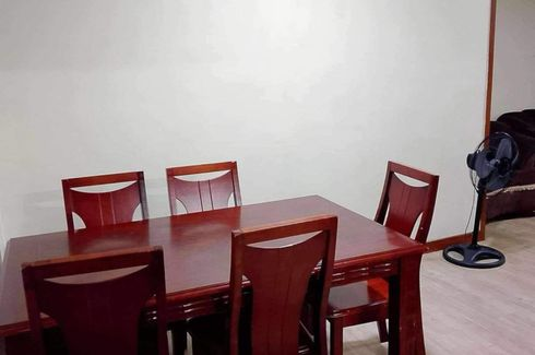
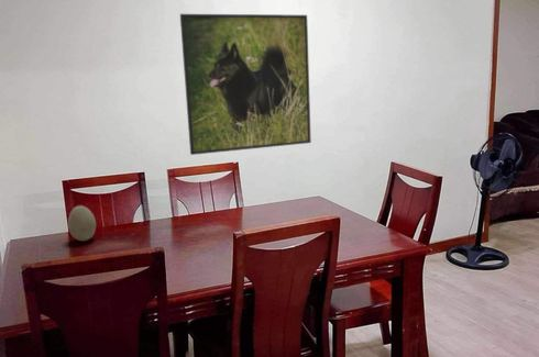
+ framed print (250, 82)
+ decorative egg (81, 223)
